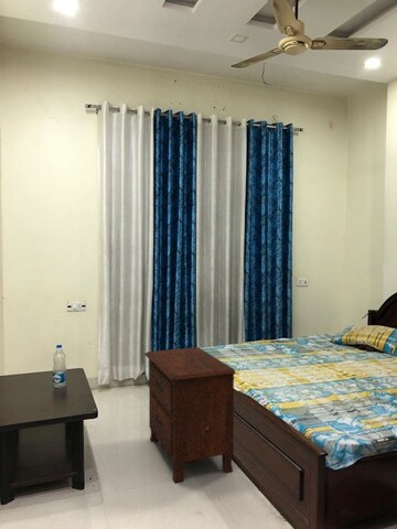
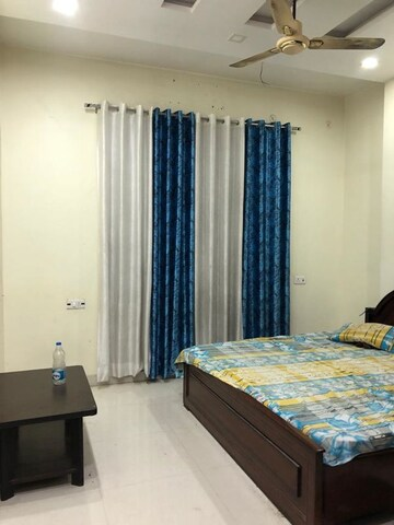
- nightstand (185, 407)
